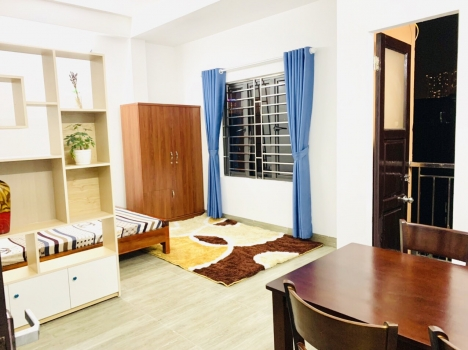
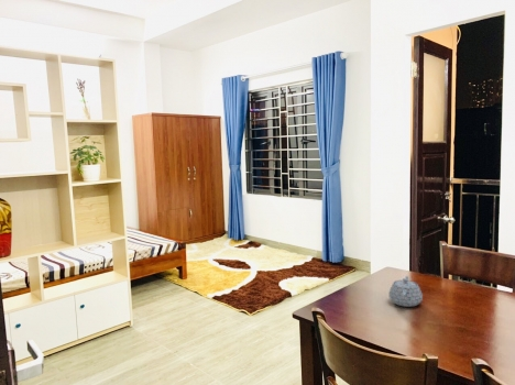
+ teapot (405, 289)
